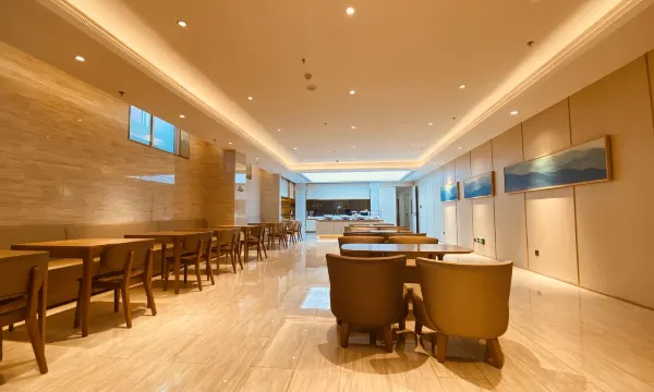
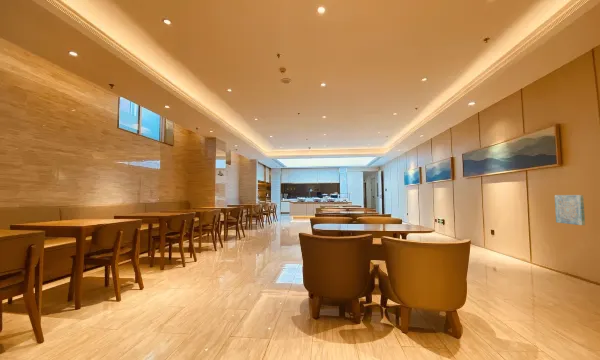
+ wall art (569, 209)
